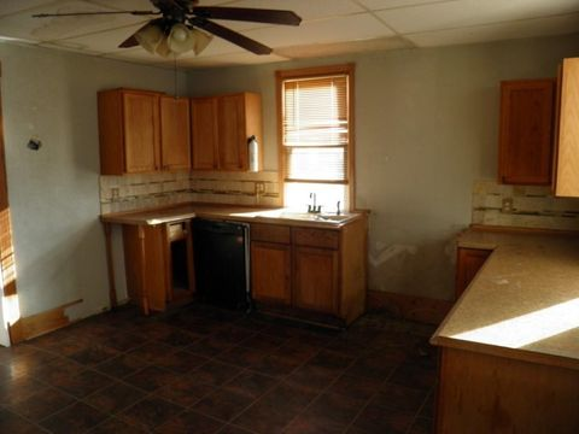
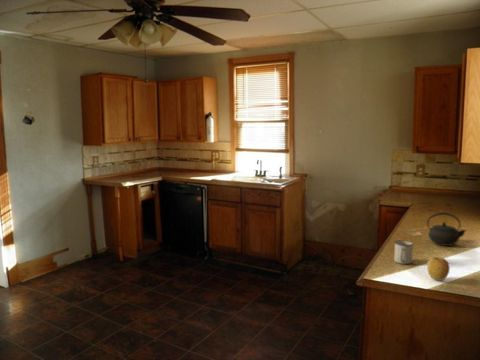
+ mug (402, 253)
+ apple (438, 268)
+ kettle (446, 228)
